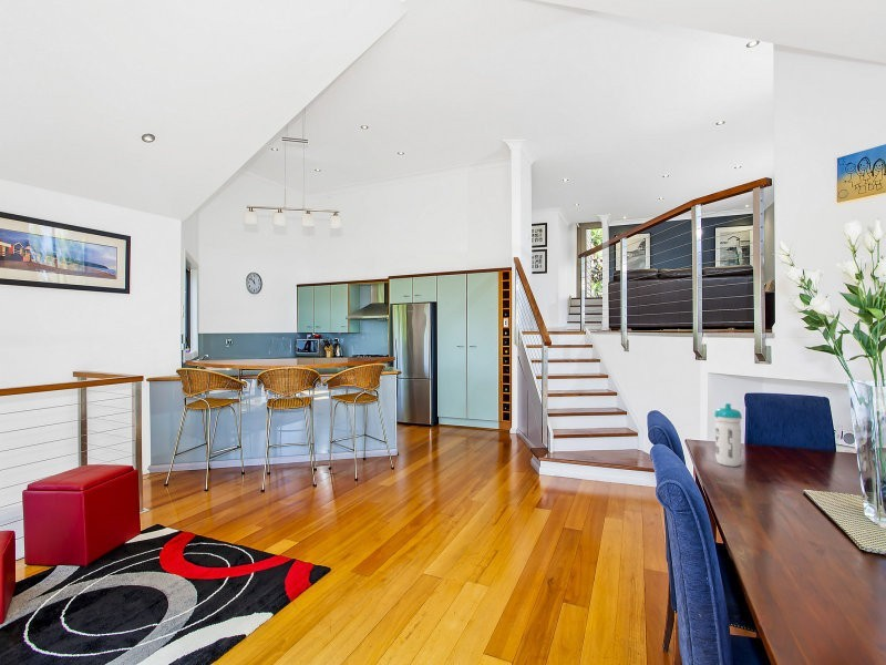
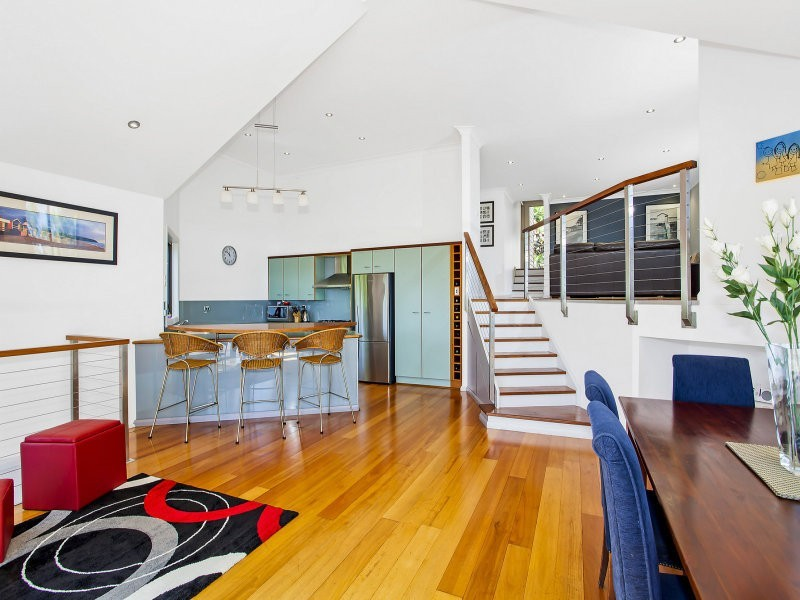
- water bottle (728, 433)
